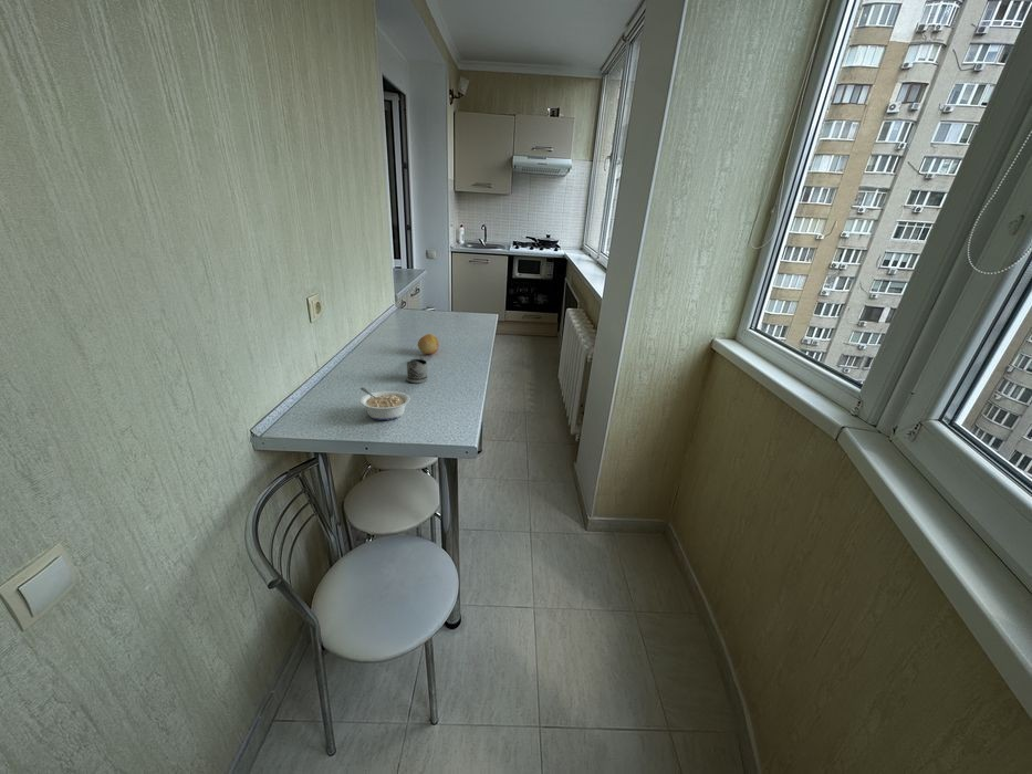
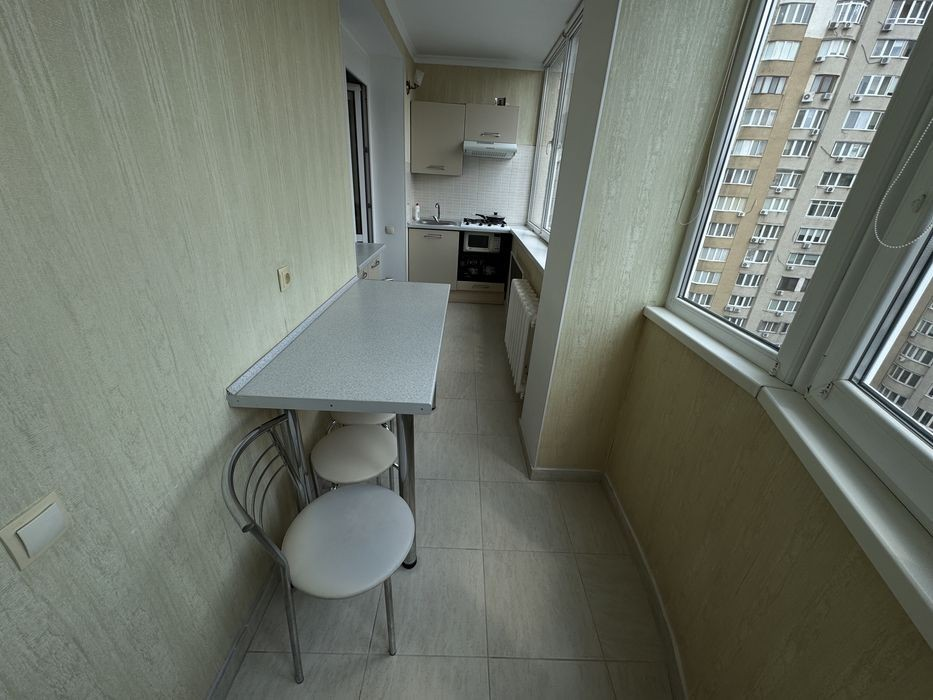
- fruit (428, 344)
- legume (383, 405)
- tea glass holder (418, 367)
